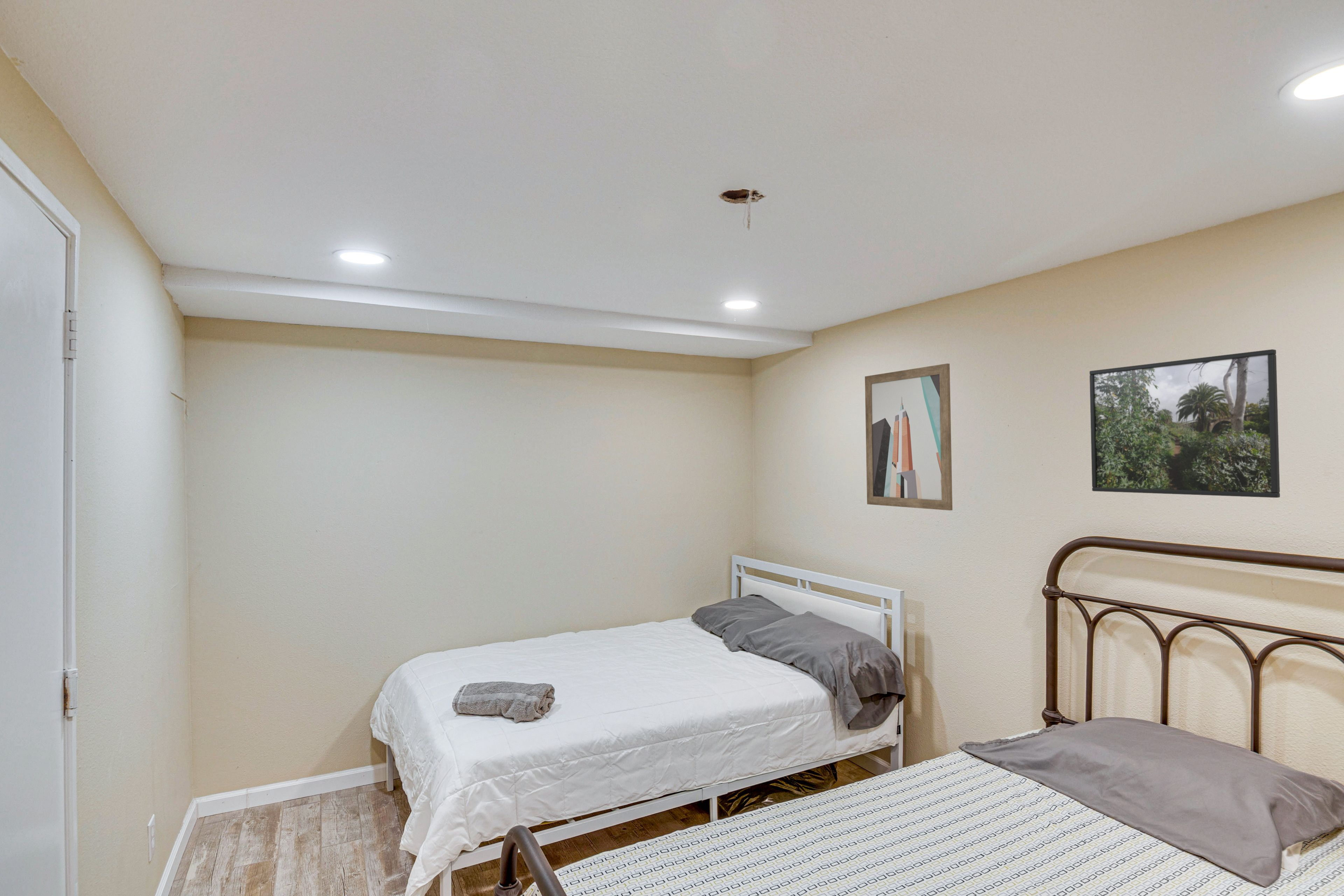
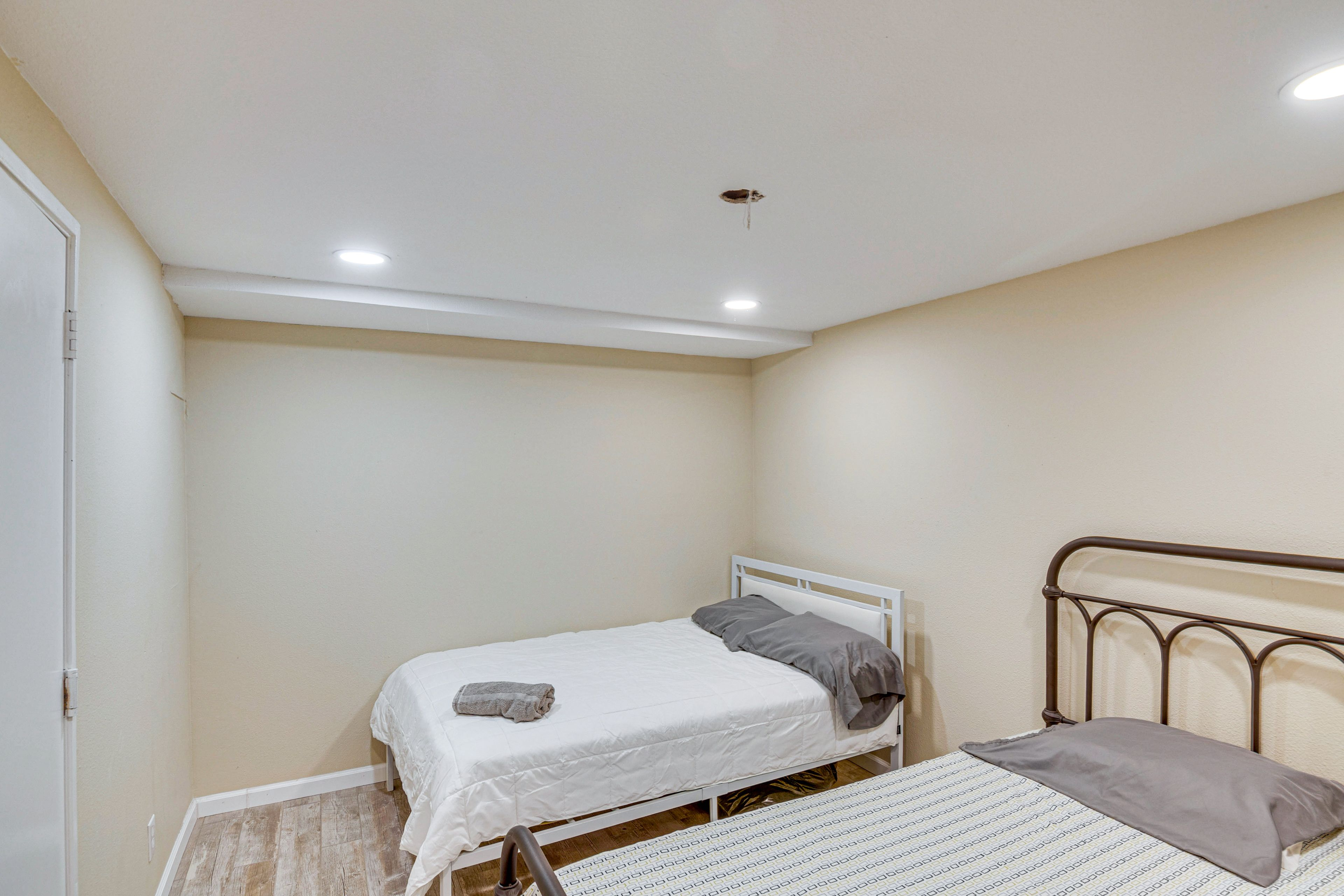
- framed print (1175, 427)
- wall art (905, 439)
